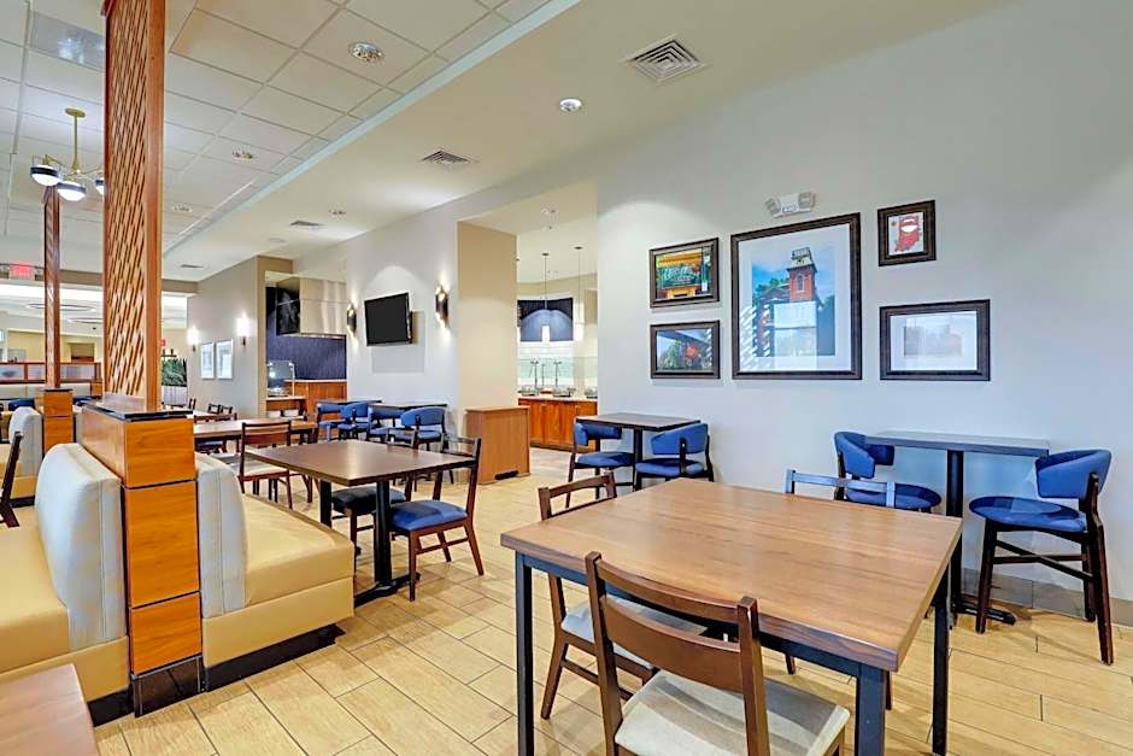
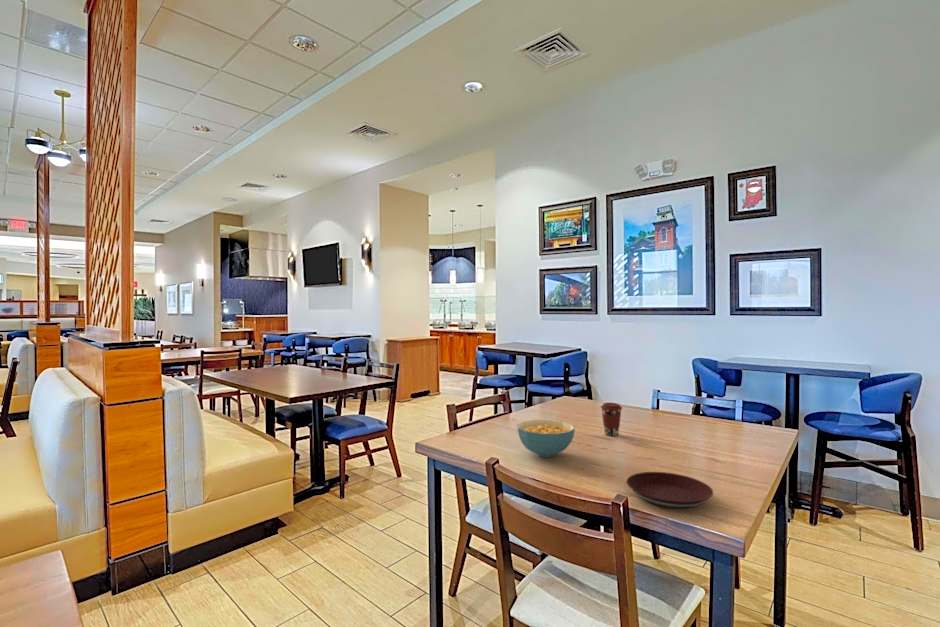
+ cereal bowl (545, 440)
+ plate (668, 491)
+ coffee cup (611, 419)
